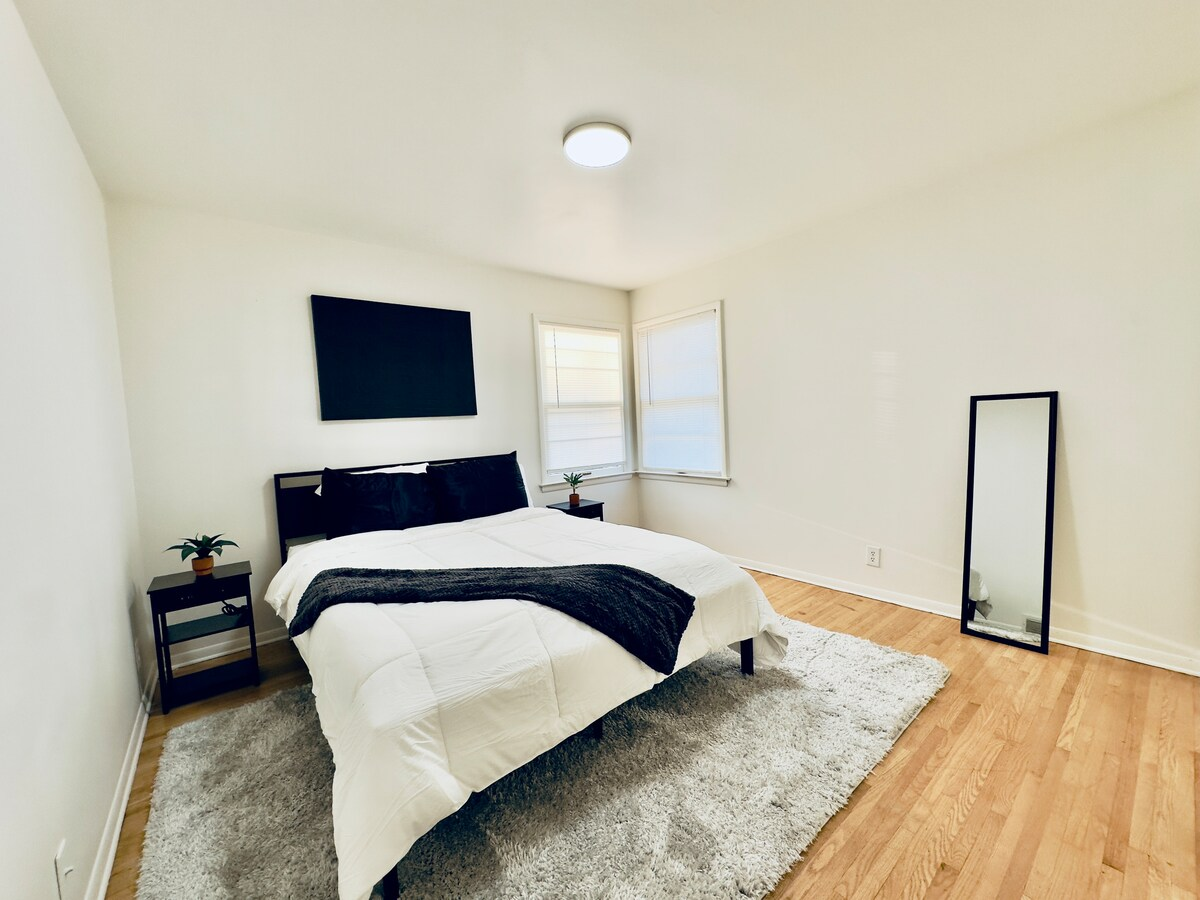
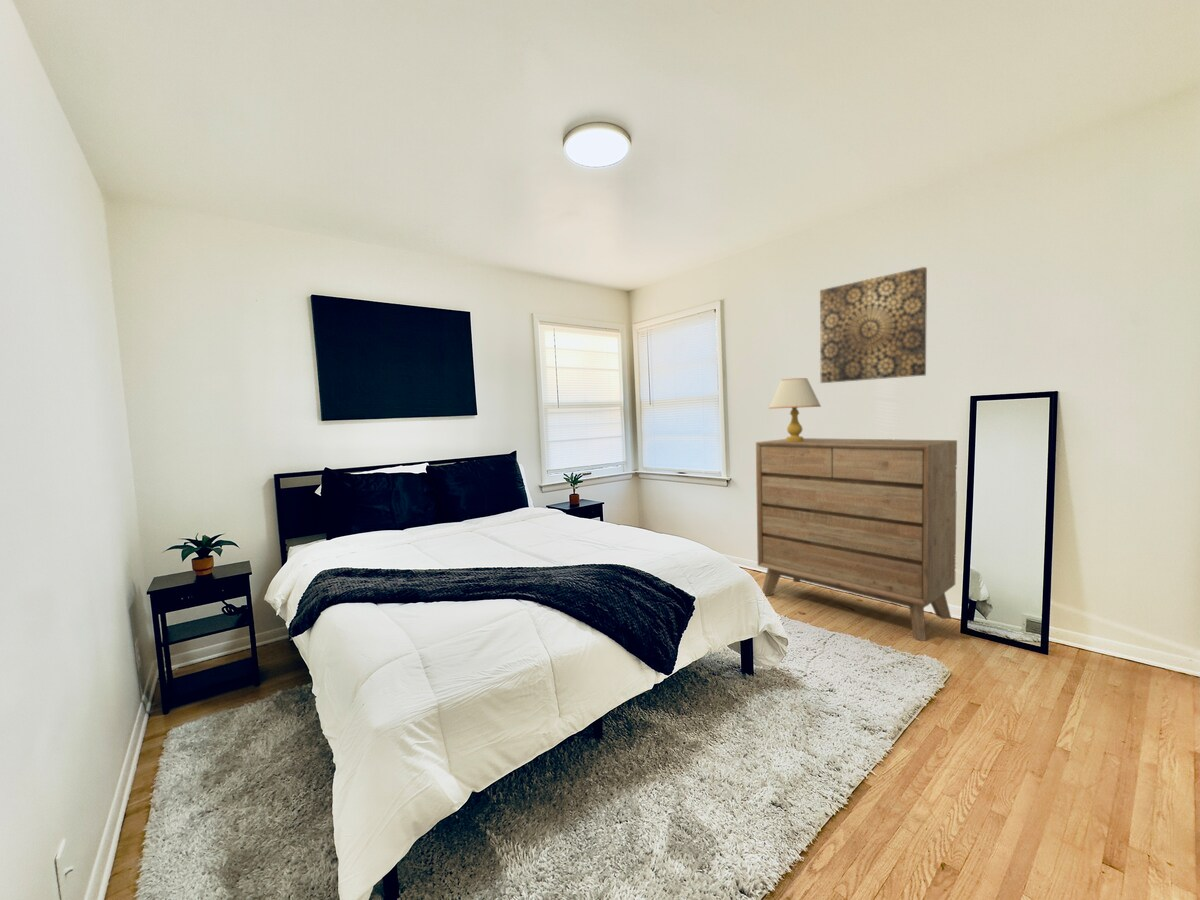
+ dresser (848, 524)
+ wall art (869, 329)
+ table lamp (794, 410)
